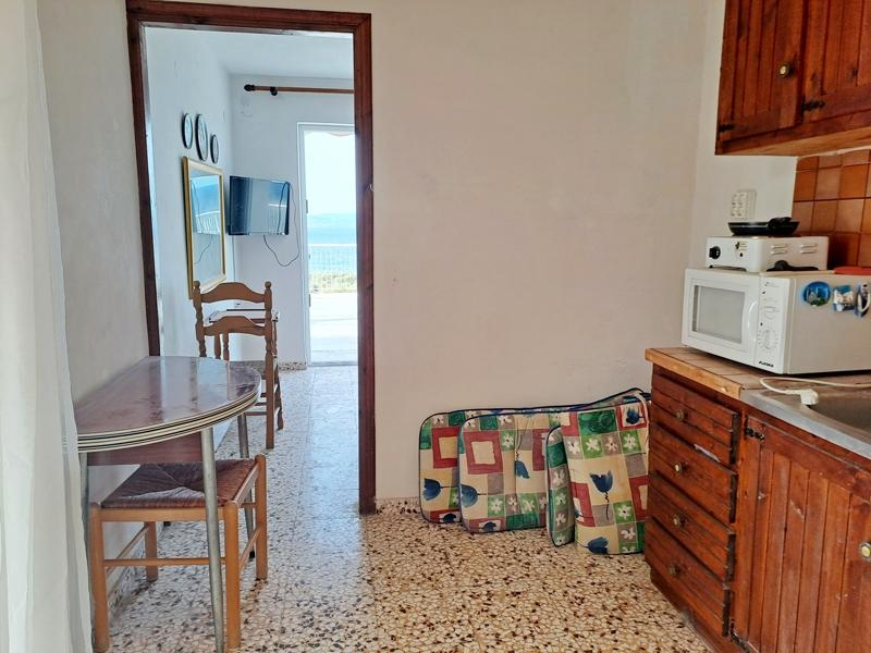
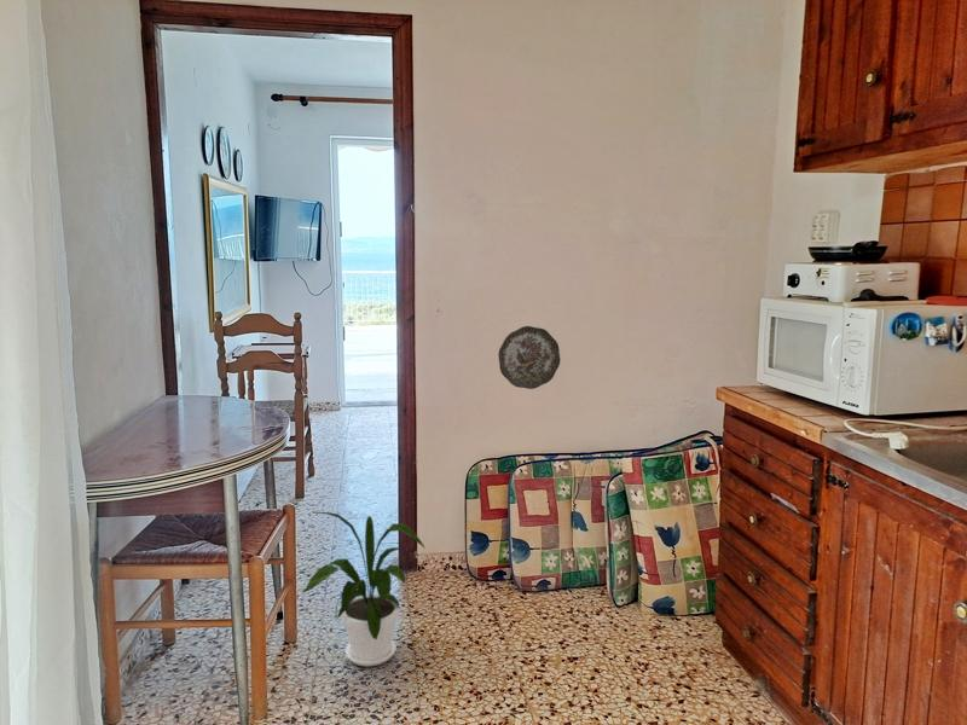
+ decorative plate (528, 356)
+ house plant (365, 584)
